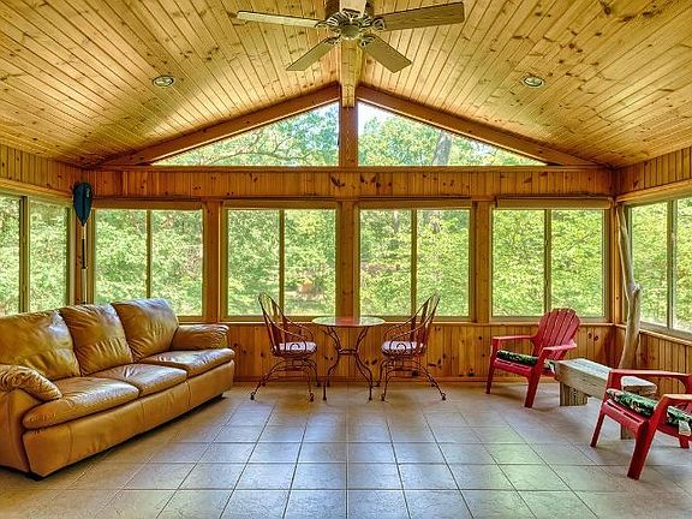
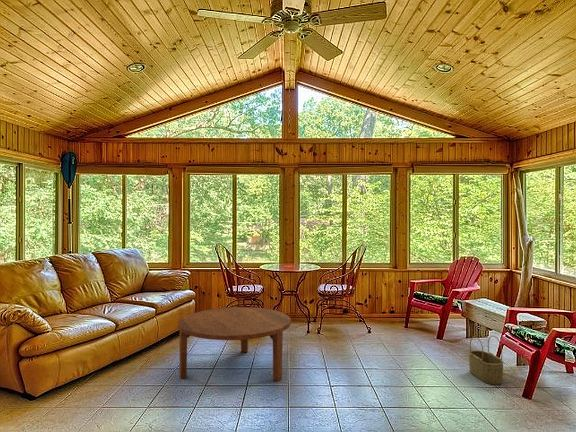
+ wicker basket (485, 356)
+ coffee table (235, 339)
